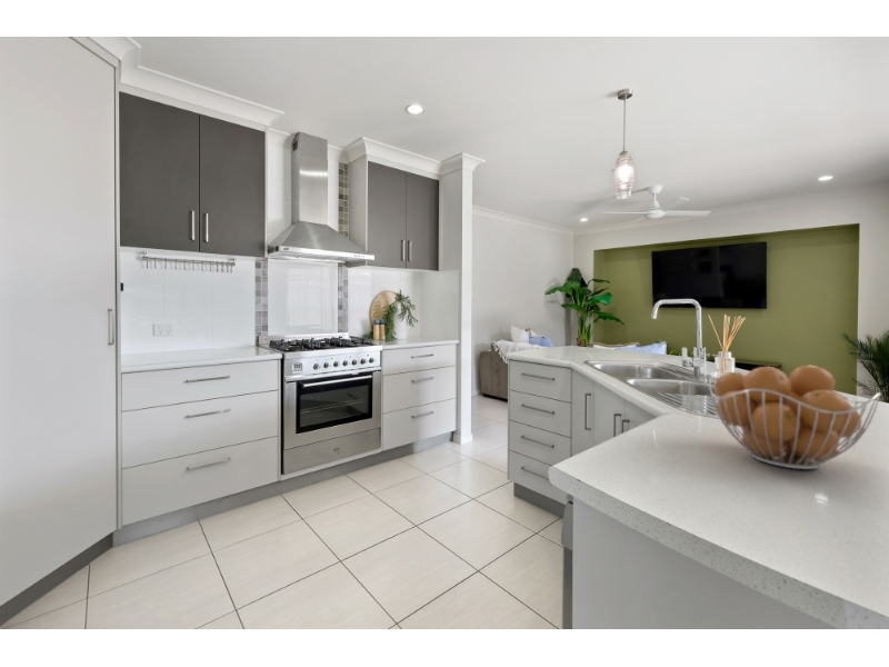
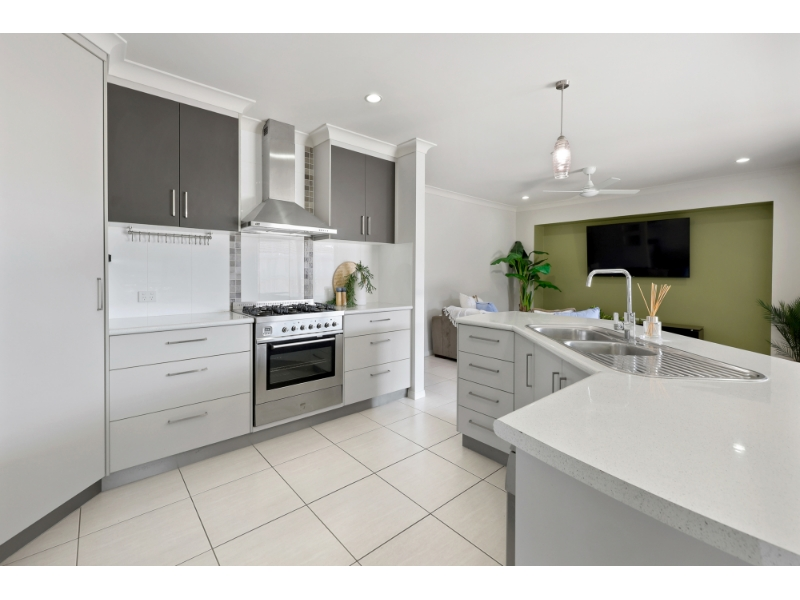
- fruit basket (785, 412)
